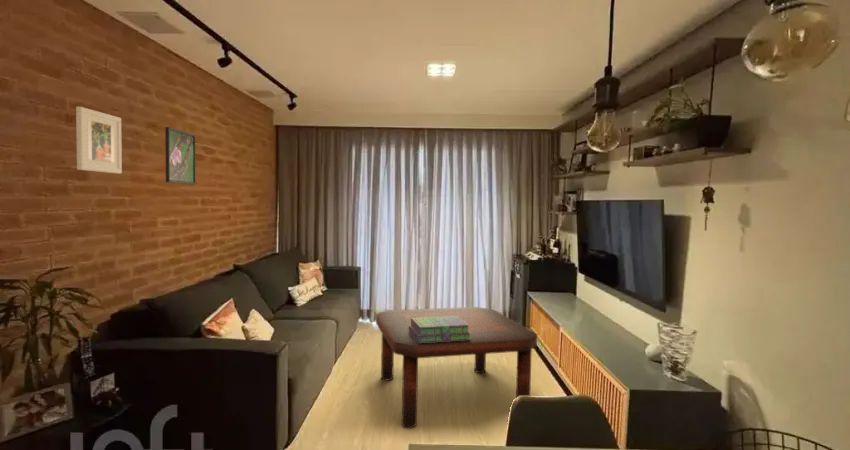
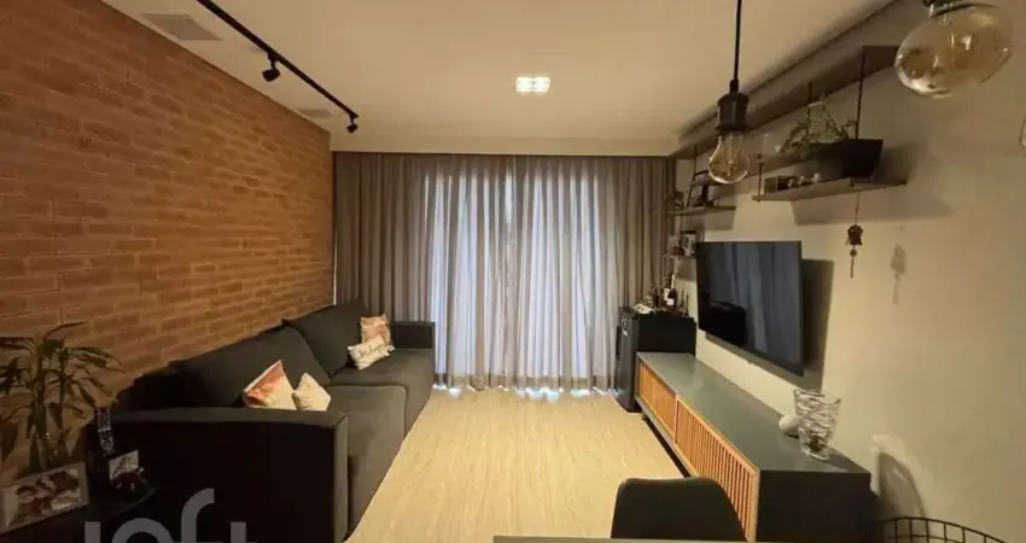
- coffee table (450, 355)
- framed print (181, 157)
- stack of books (439, 327)
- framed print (100, 142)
